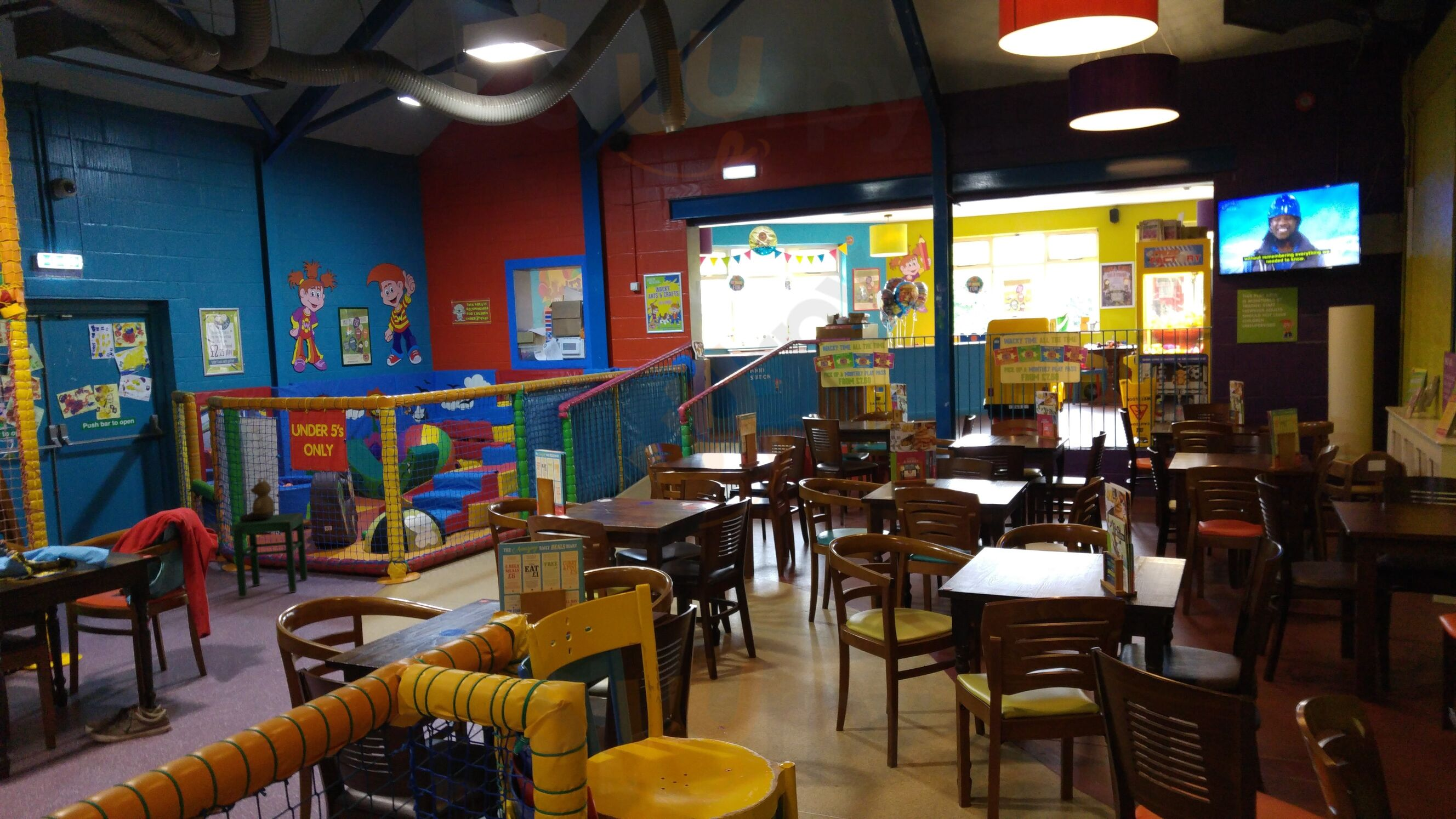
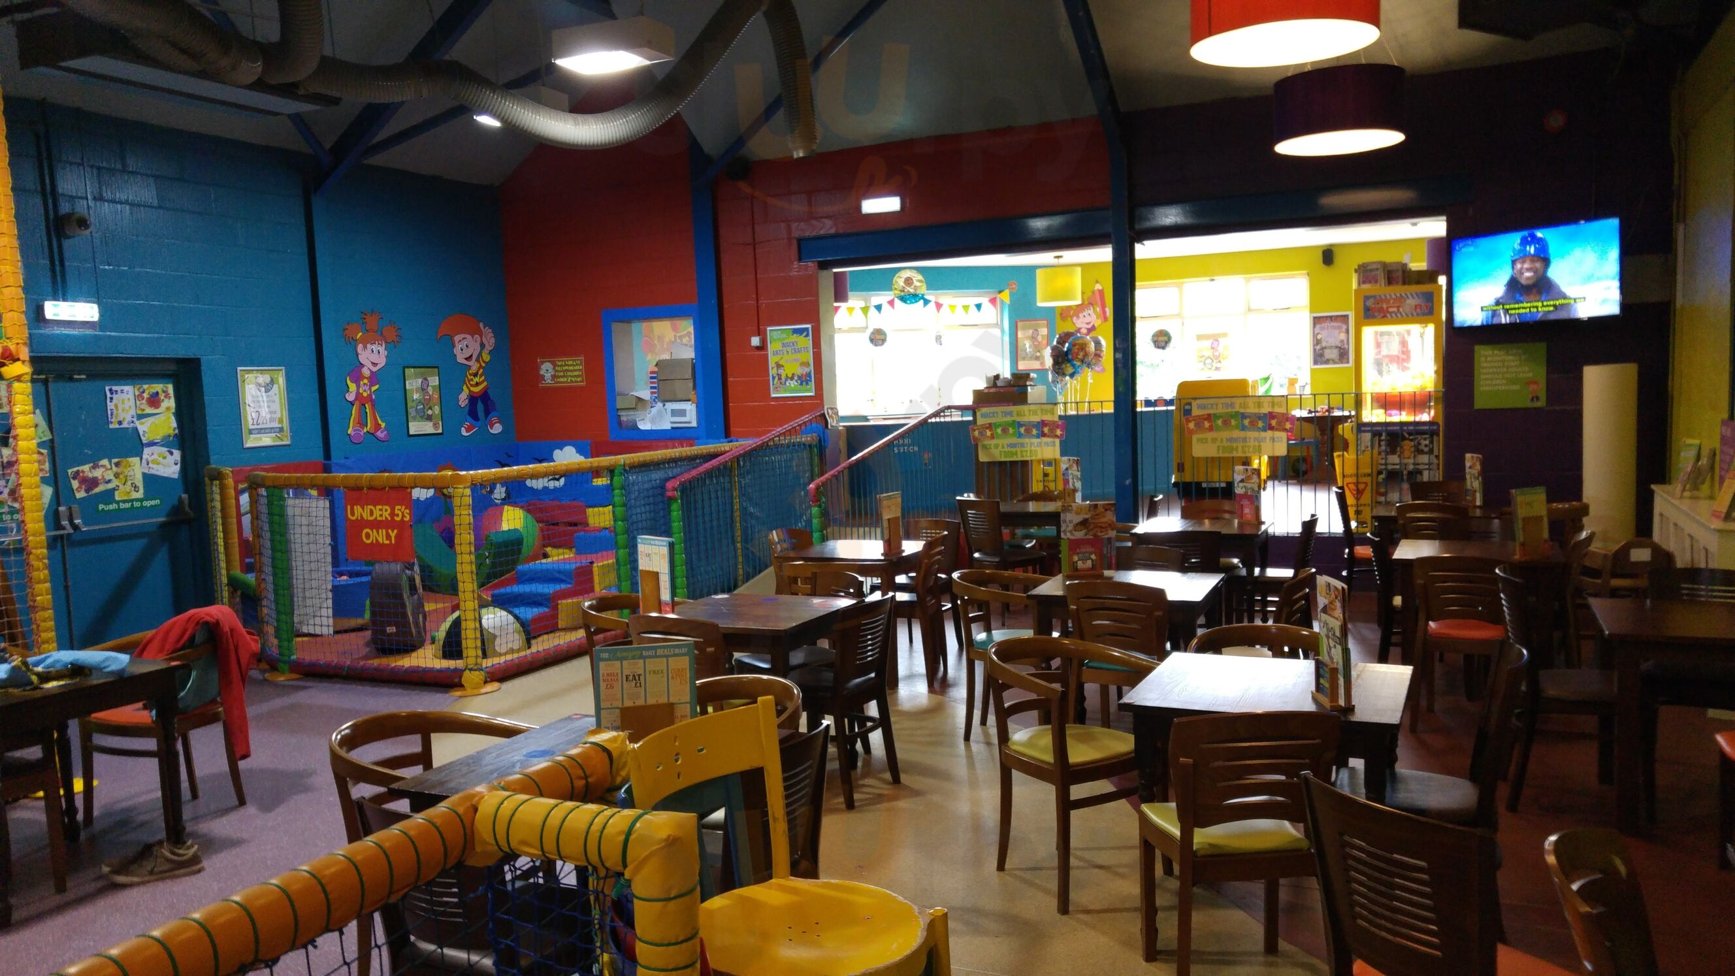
- stool (271, 554)
- bear (257, 498)
